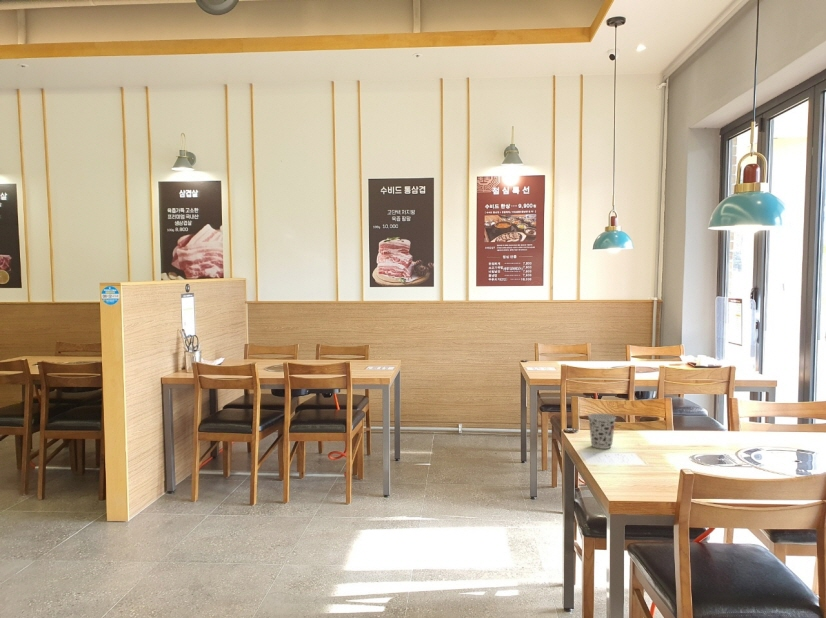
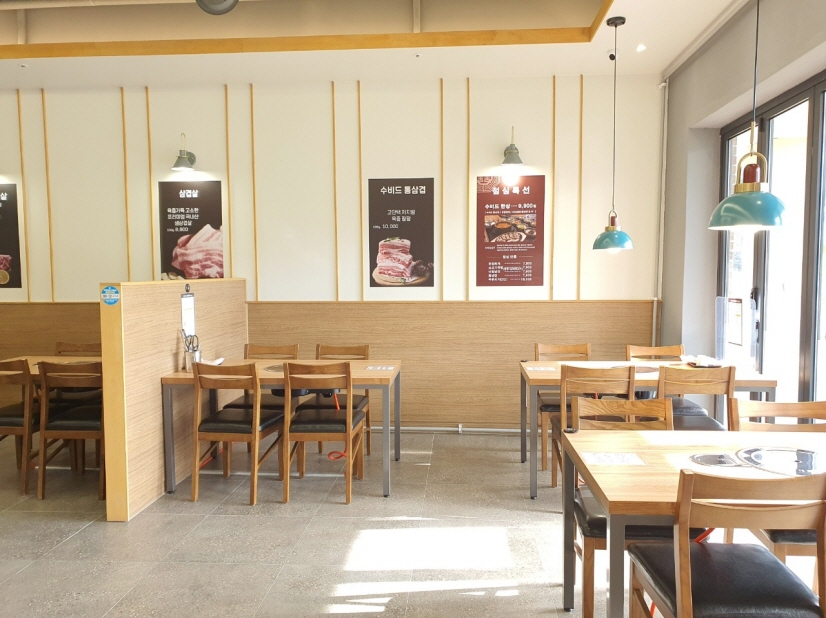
- cup (601, 431)
